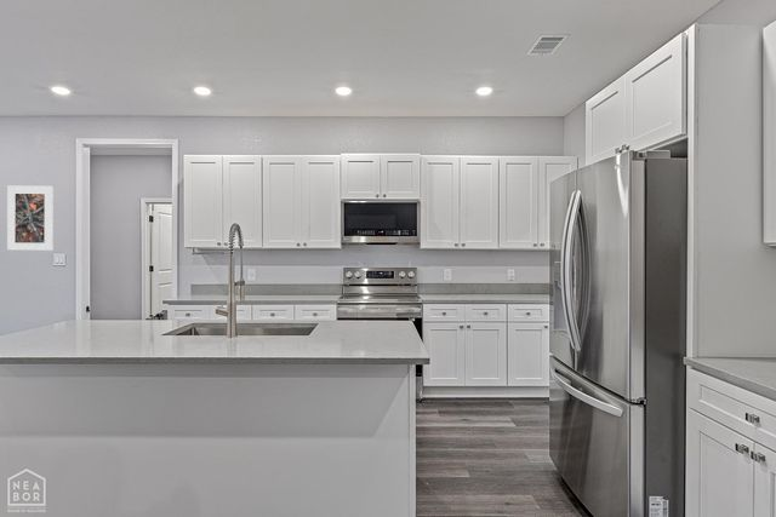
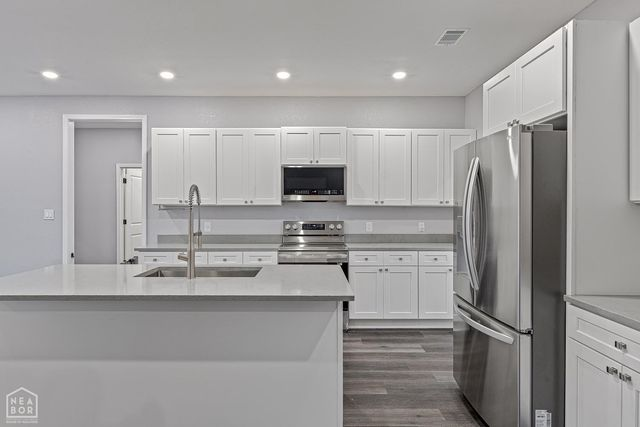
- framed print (29, 218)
